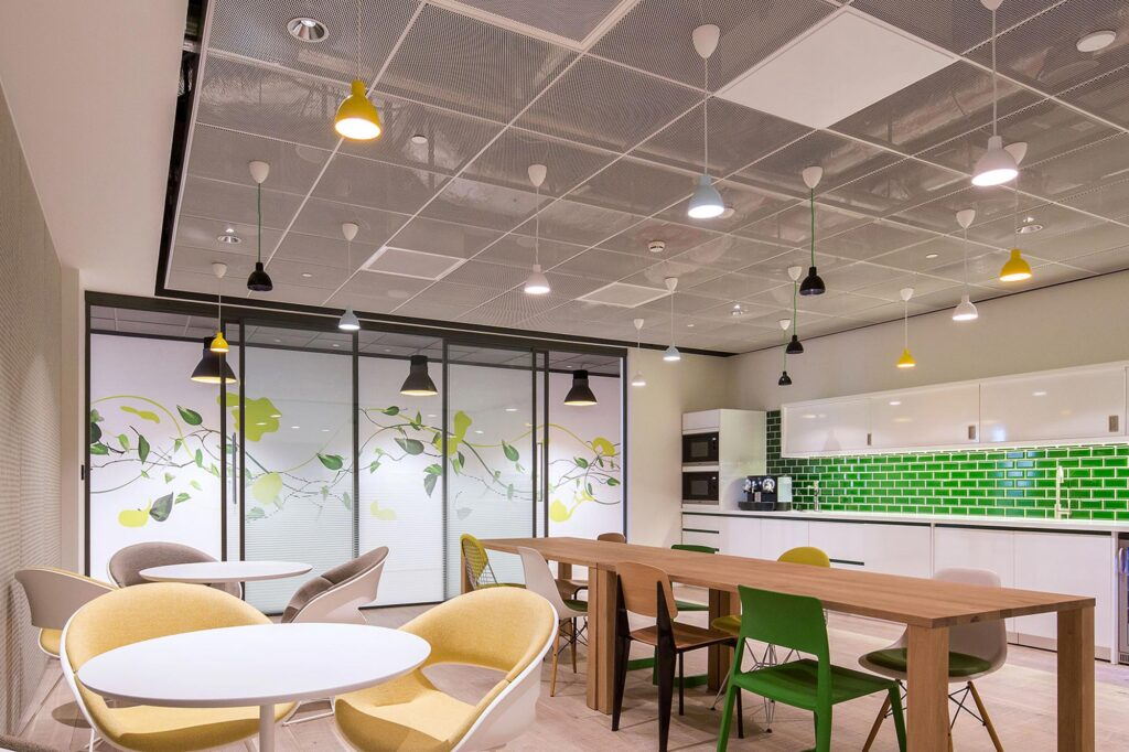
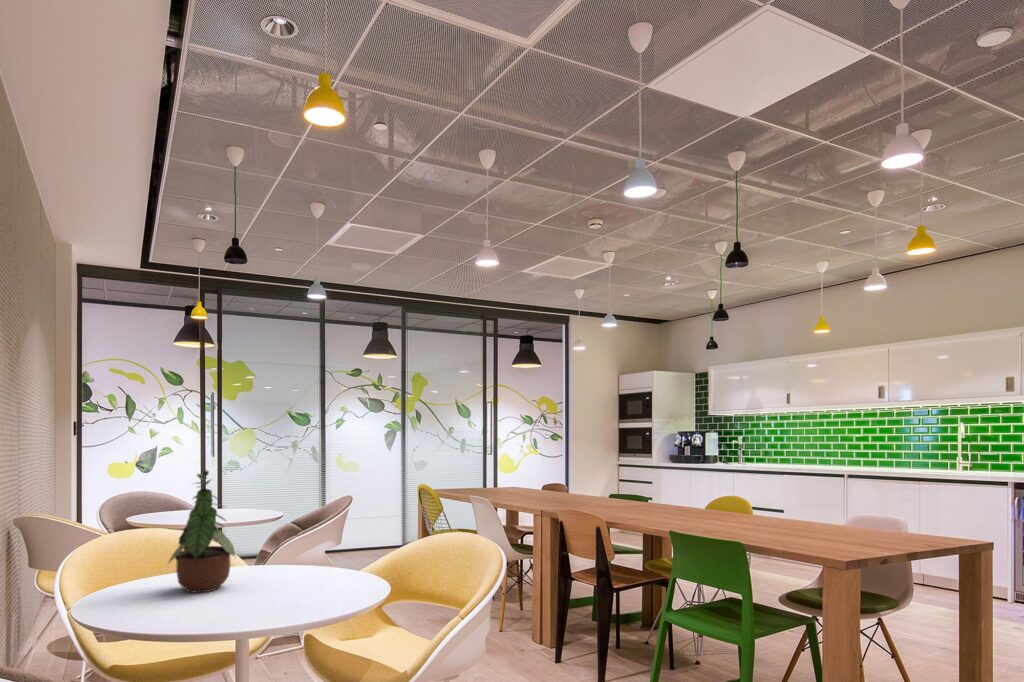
+ potted plant (201, 528)
